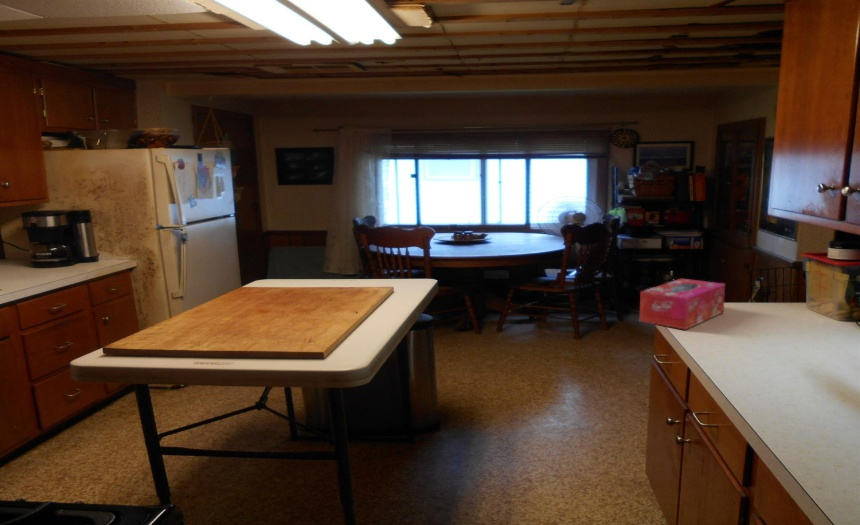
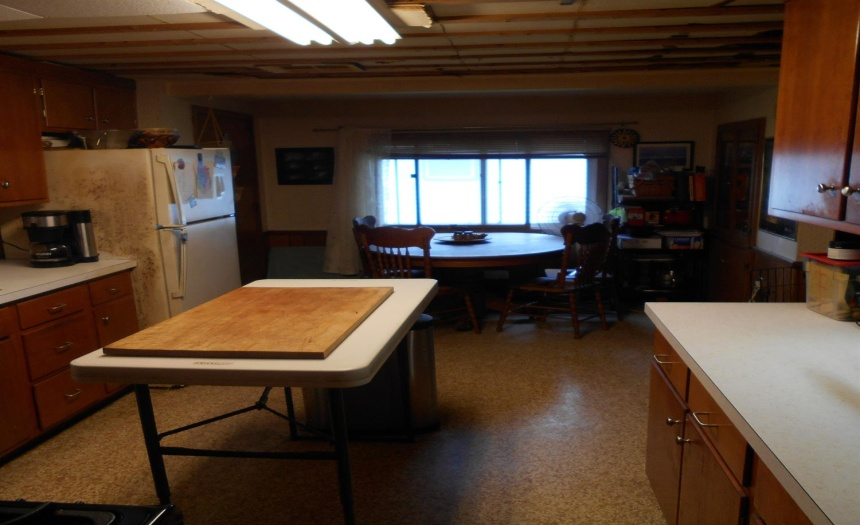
- tissue box (683, 302)
